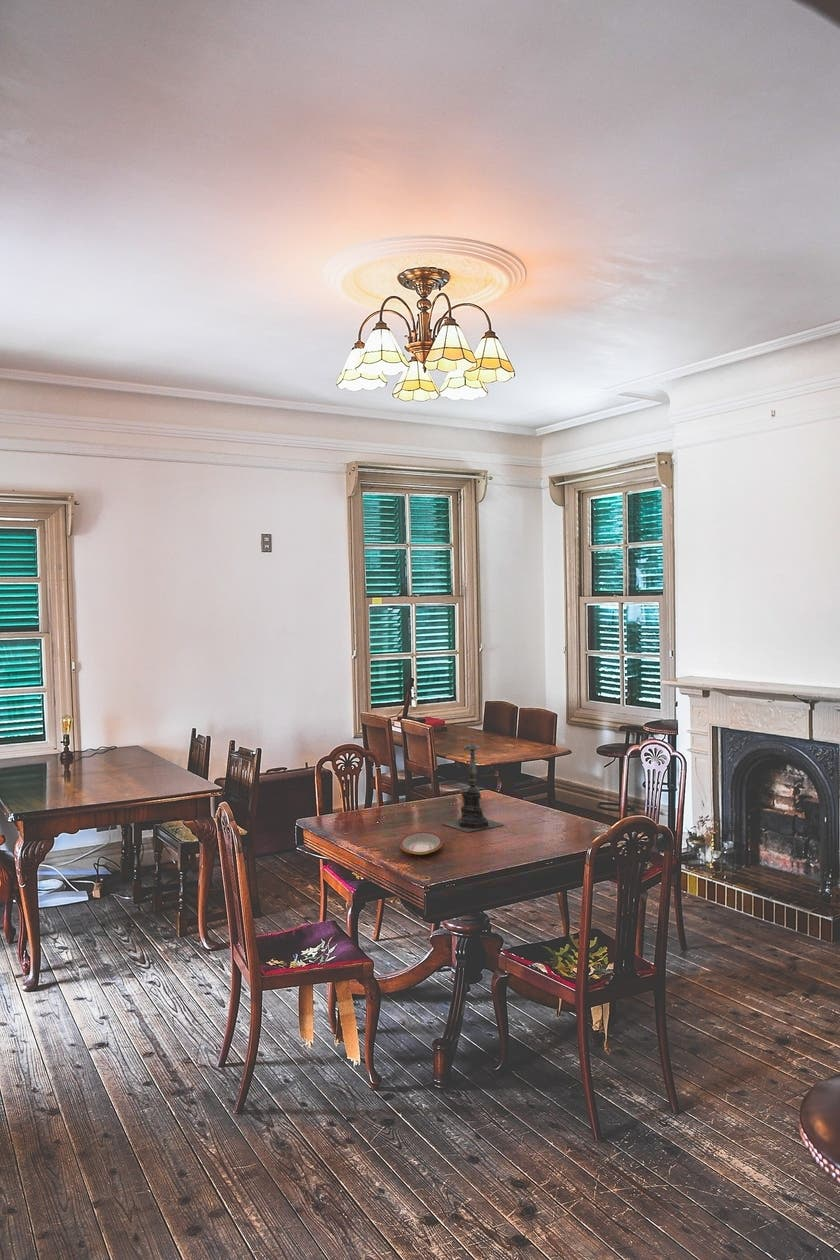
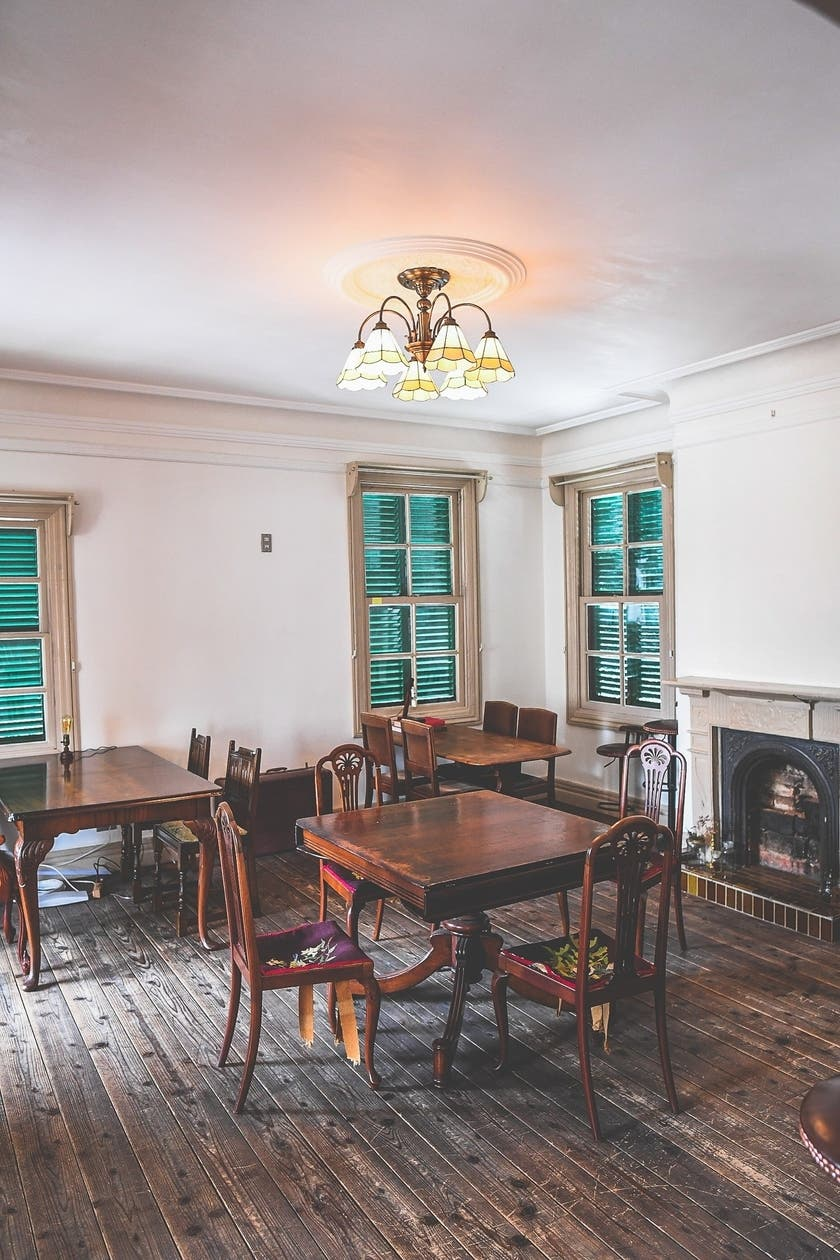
- plate (421, 845)
- candle holder (472, 778)
